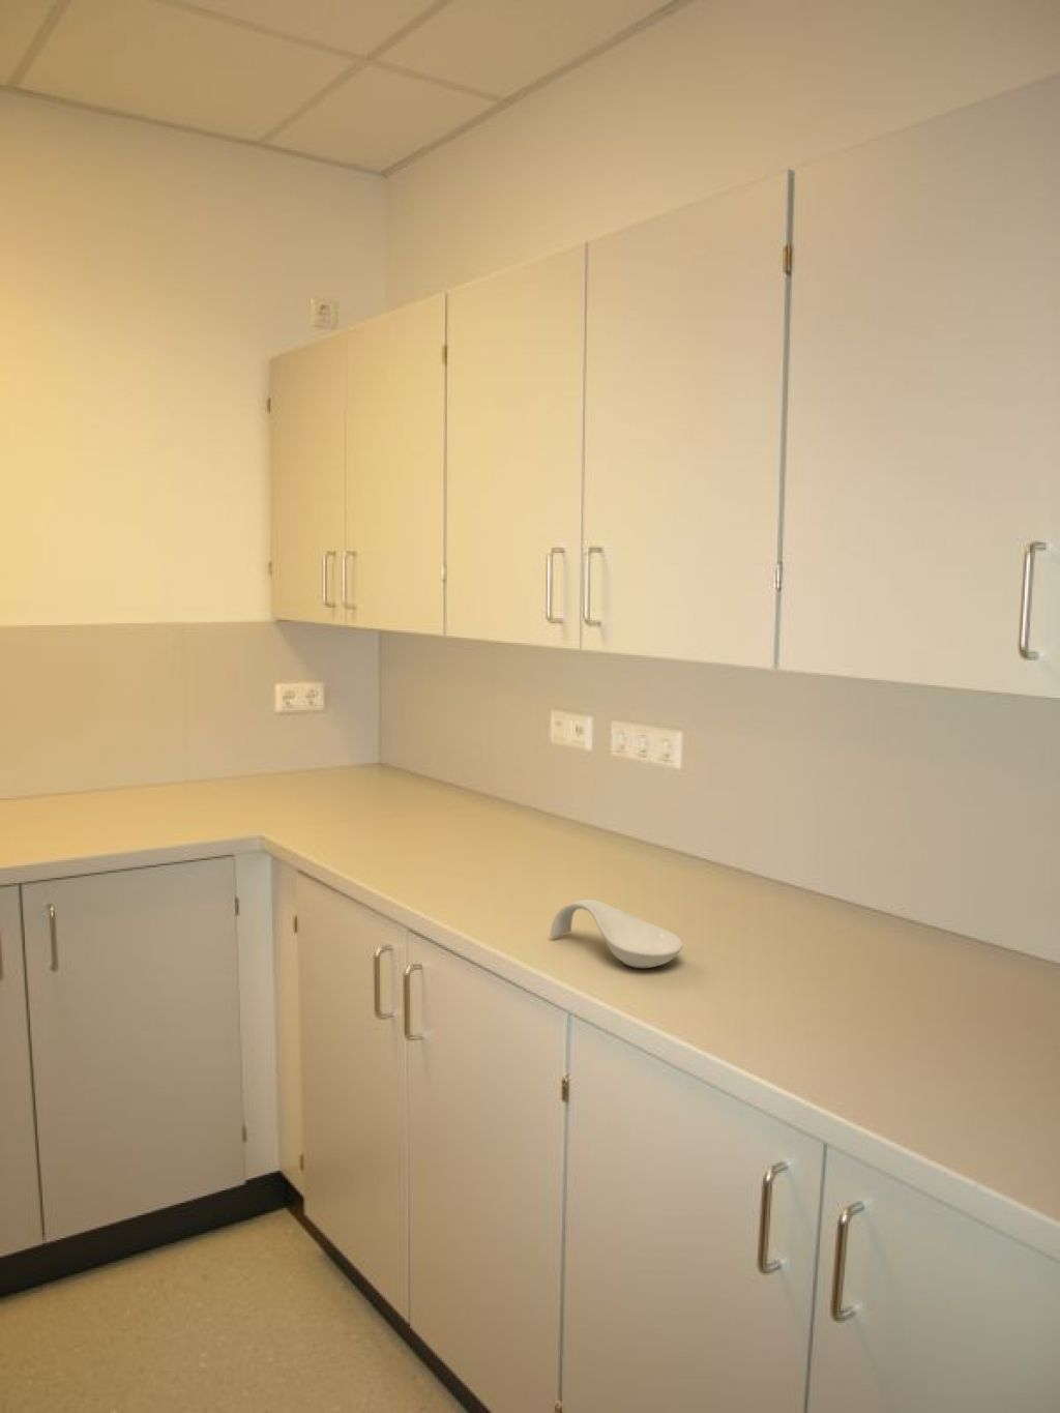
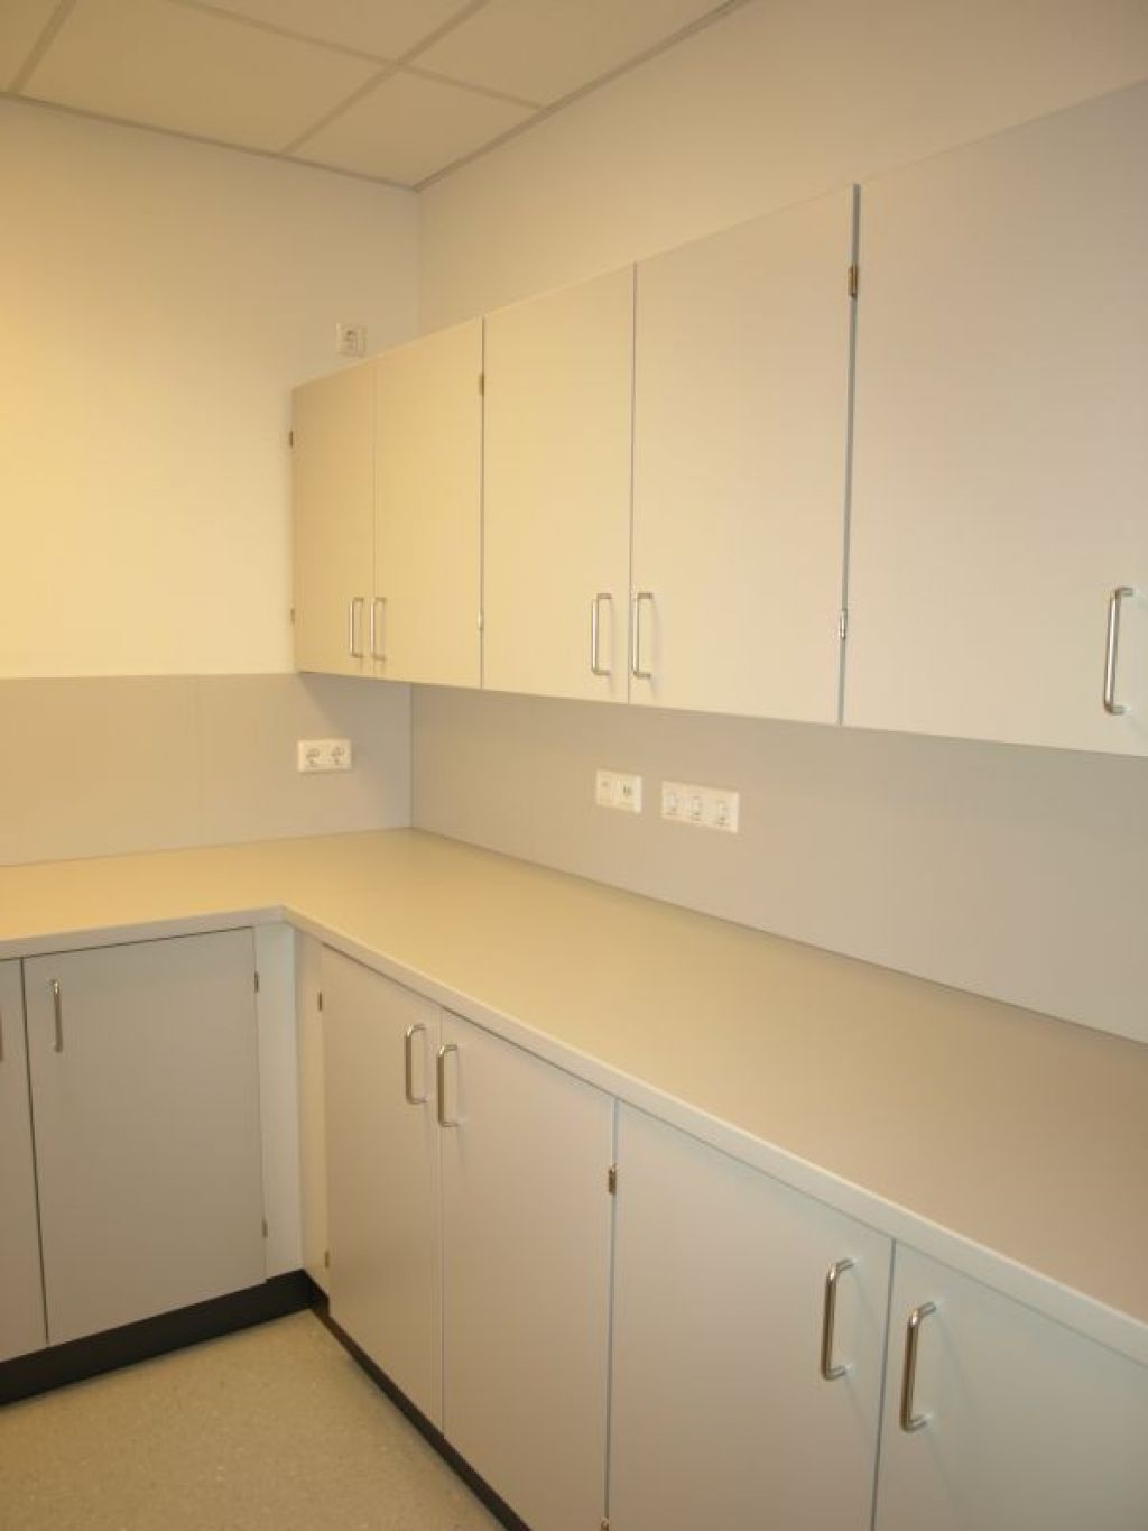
- spoon rest (612, 931)
